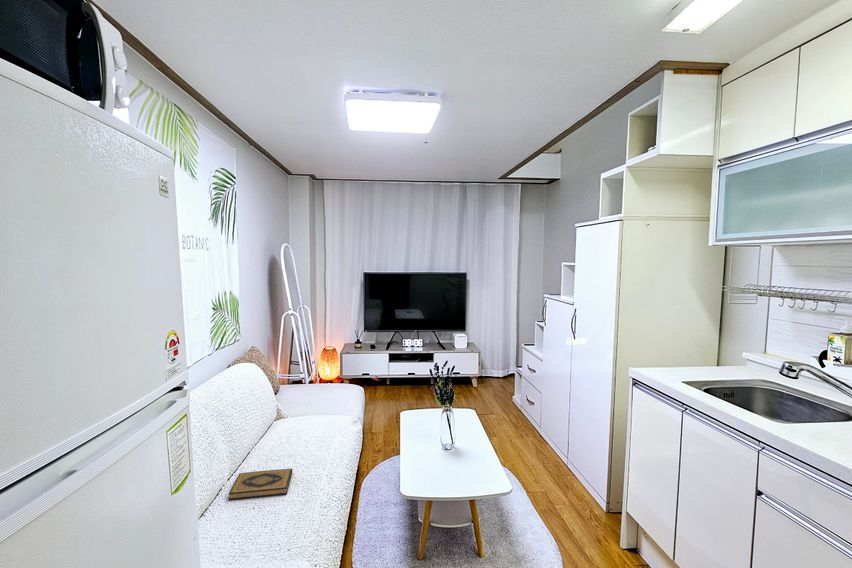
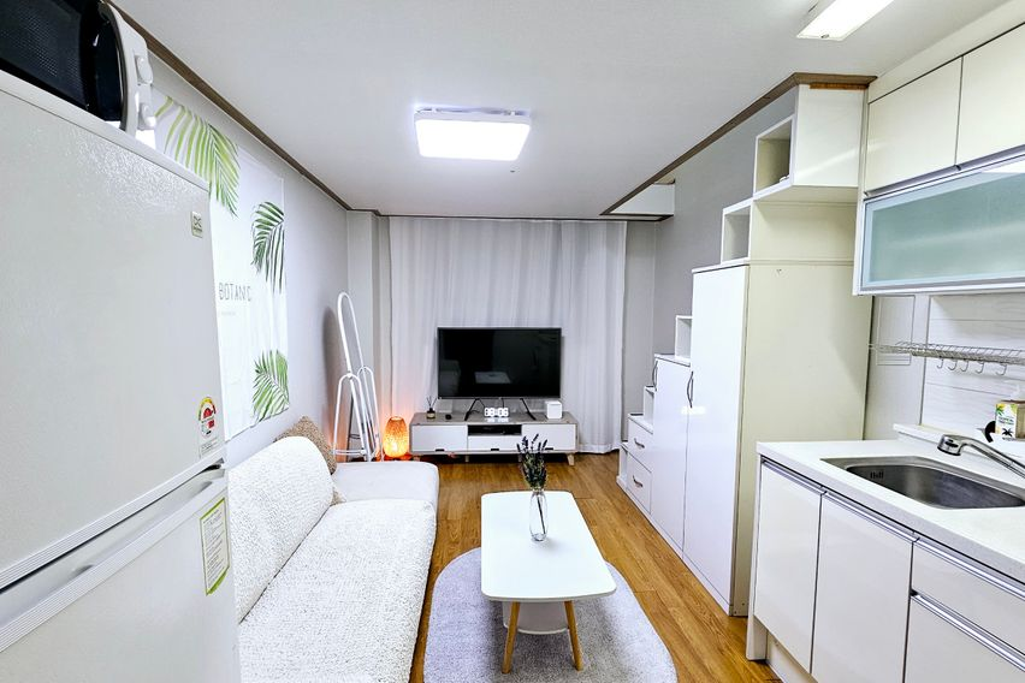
- hardback book (262, 483)
